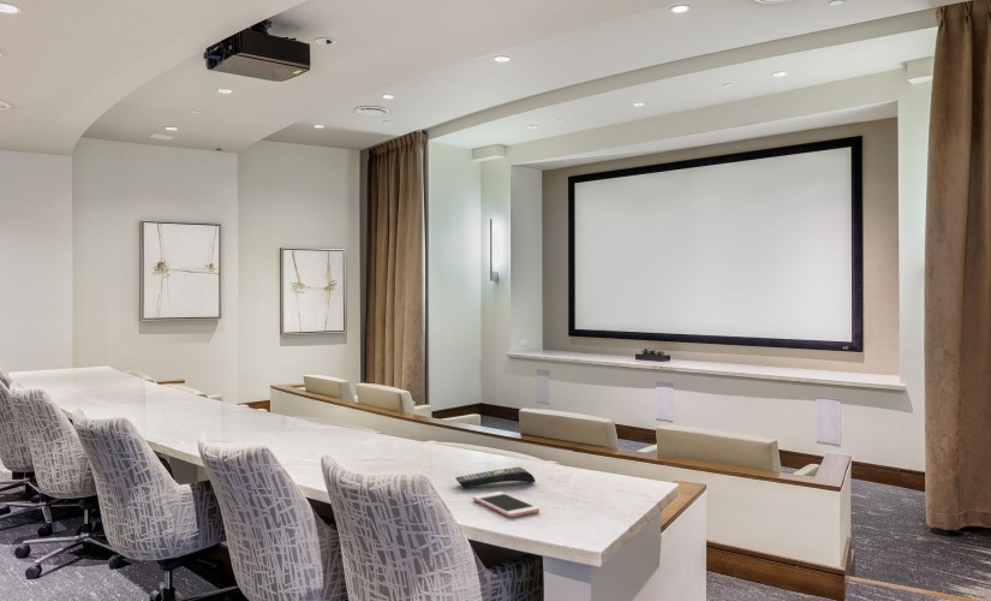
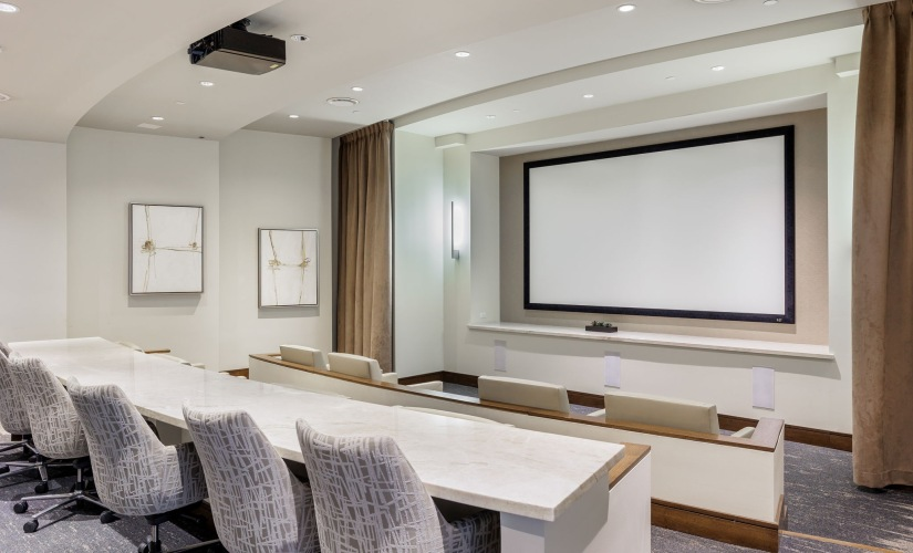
- remote control (495, 477)
- cell phone (505, 504)
